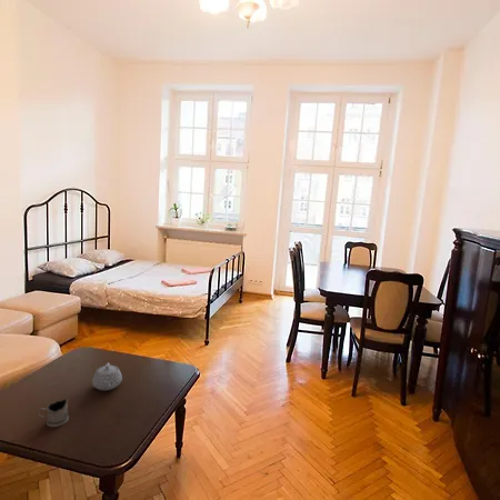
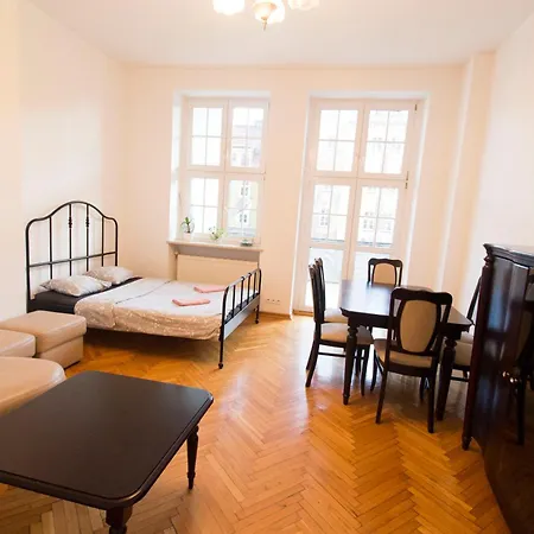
- teapot (107, 376)
- tea glass holder (53, 412)
